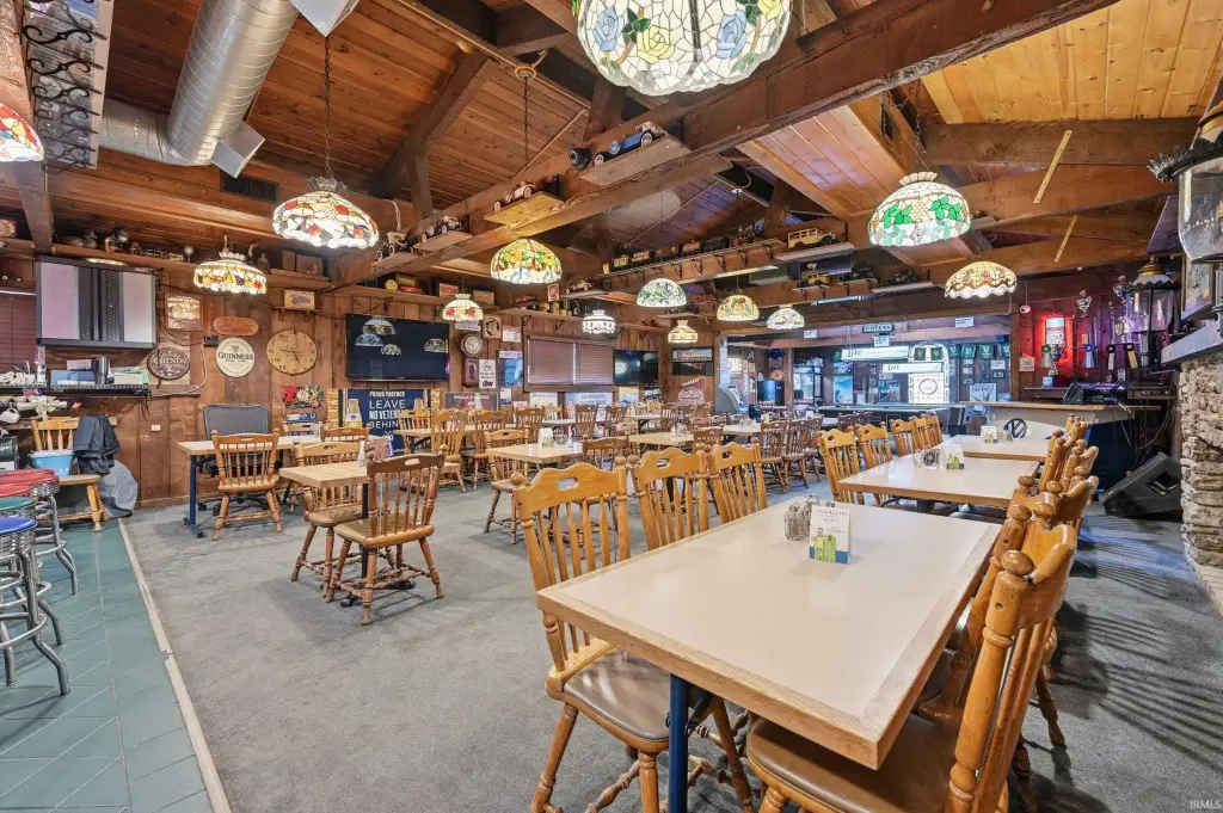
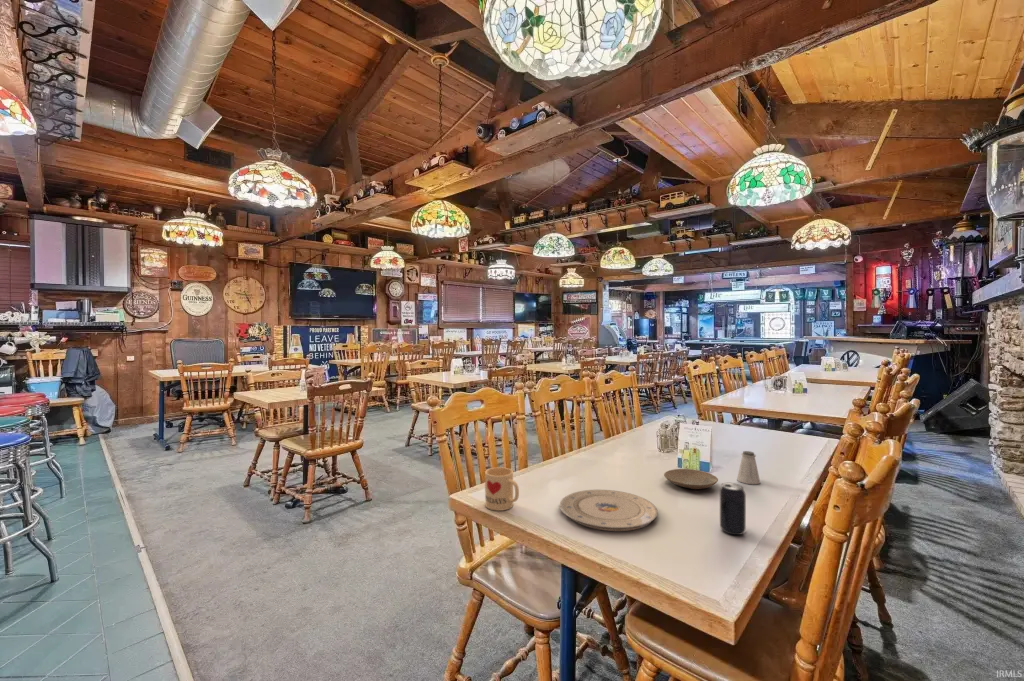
+ plate (690, 480)
+ beverage can (732, 508)
+ saltshaker (748, 466)
+ mug (503, 489)
+ plate (607, 508)
